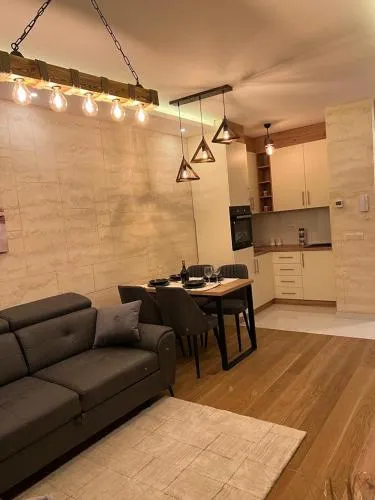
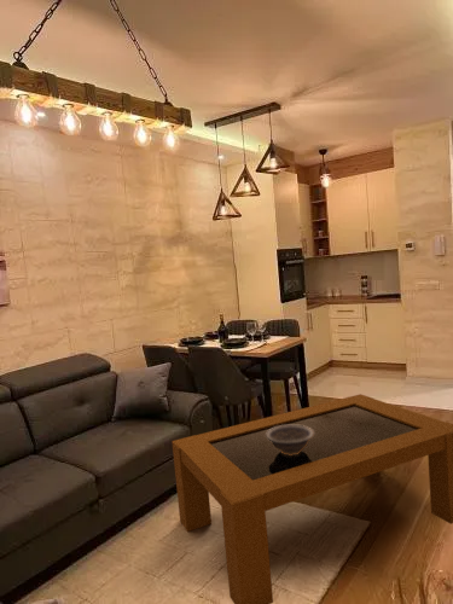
+ decorative bowl (290, 439)
+ coffee table (315, 476)
